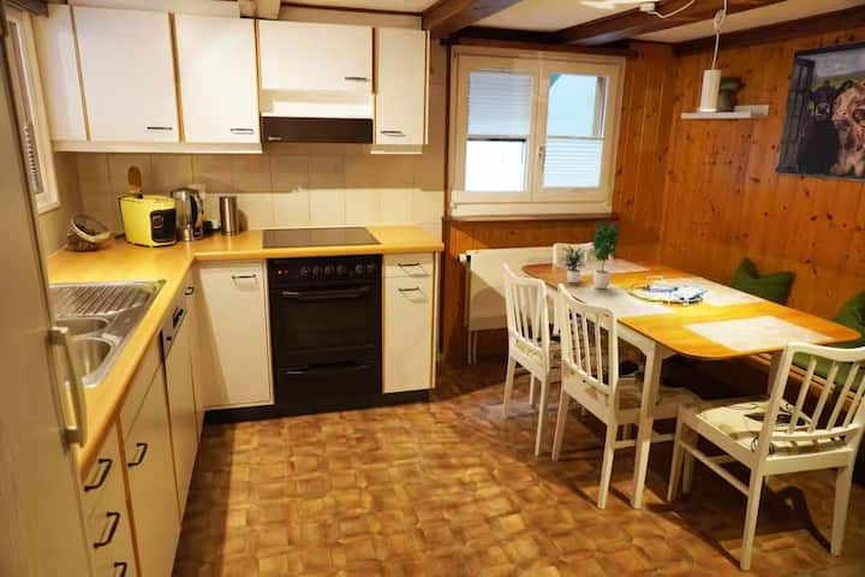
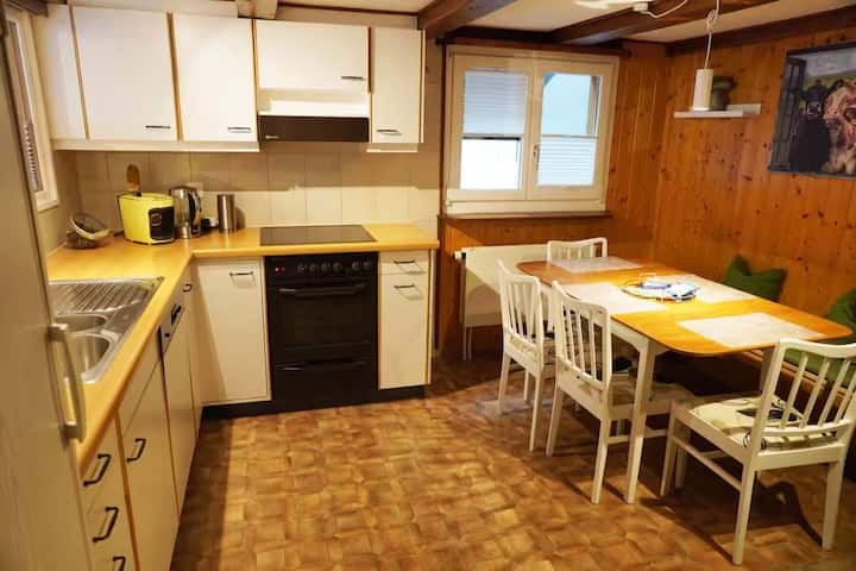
- potted plant (590, 251)
